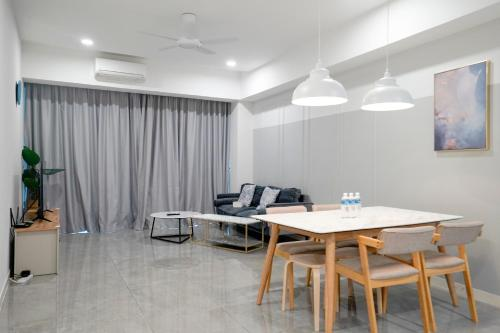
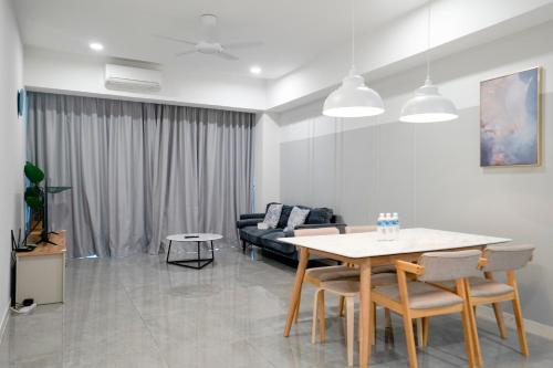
- coffee table (223, 231)
